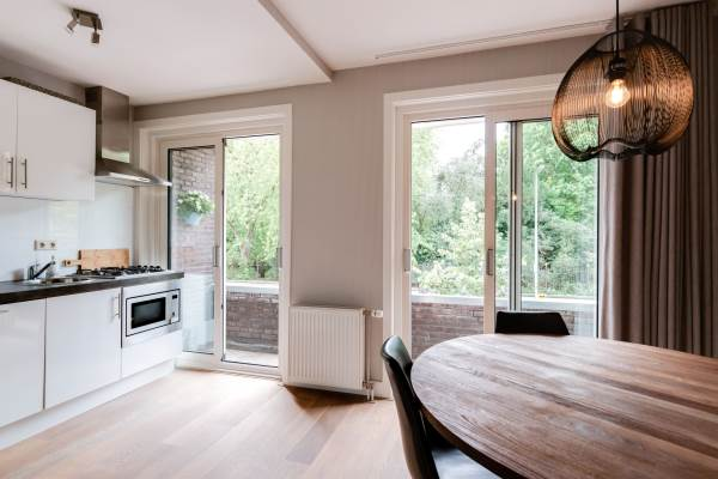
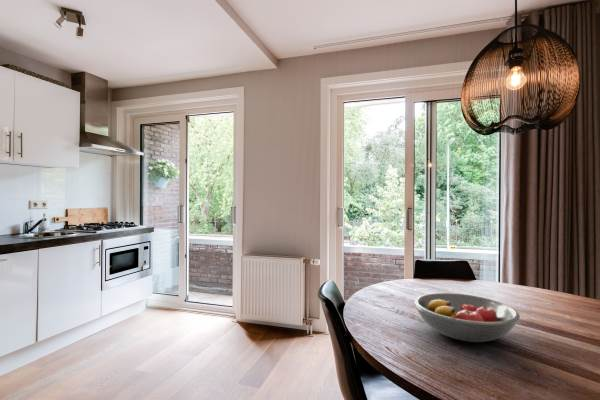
+ fruit bowl (463, 315)
